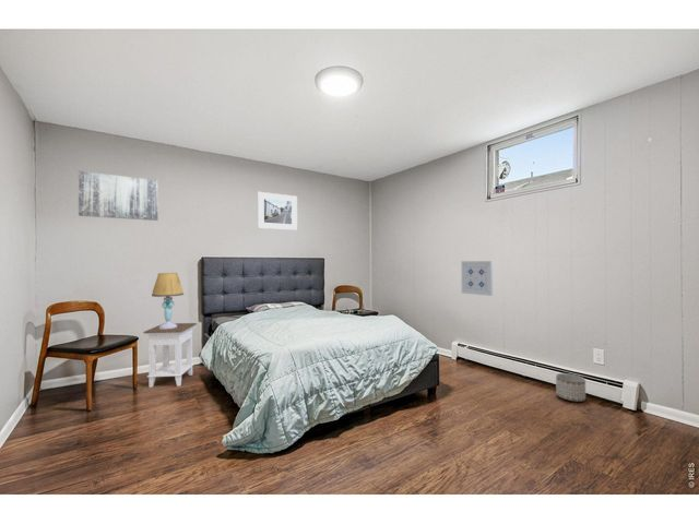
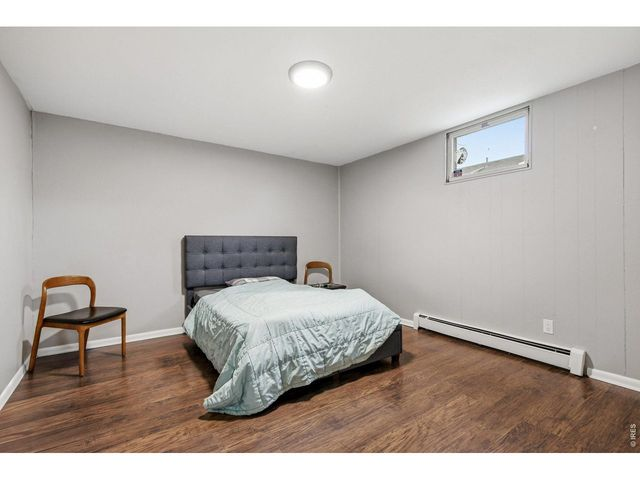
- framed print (277, 211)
- planter (570, 388)
- nightstand (168, 353)
- wall art (476, 277)
- wall art (120, 196)
- table lamp (167, 299)
